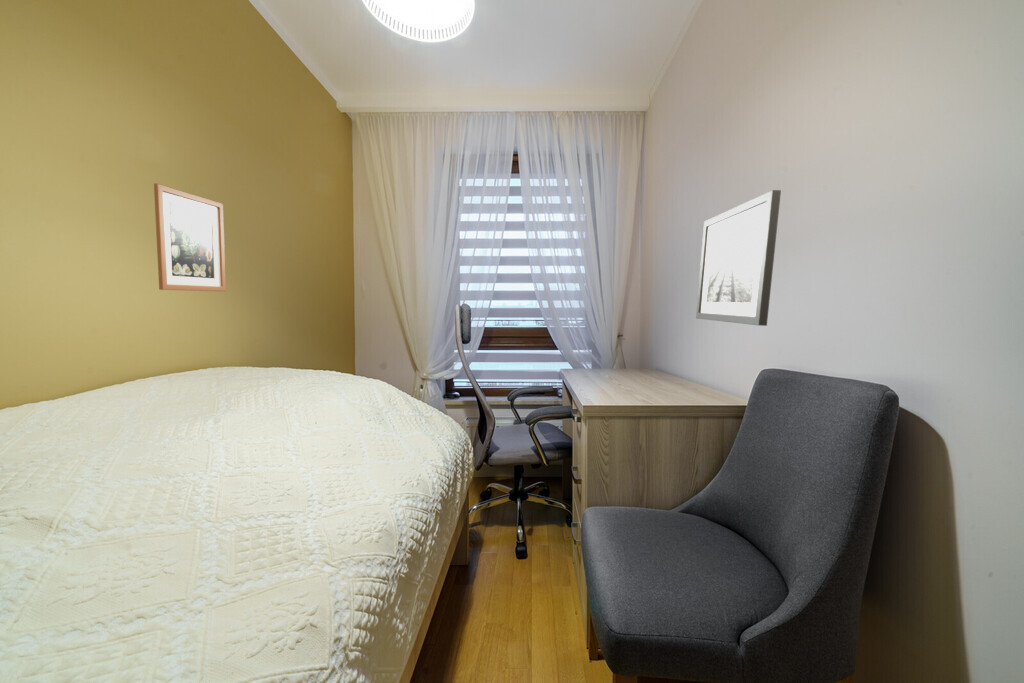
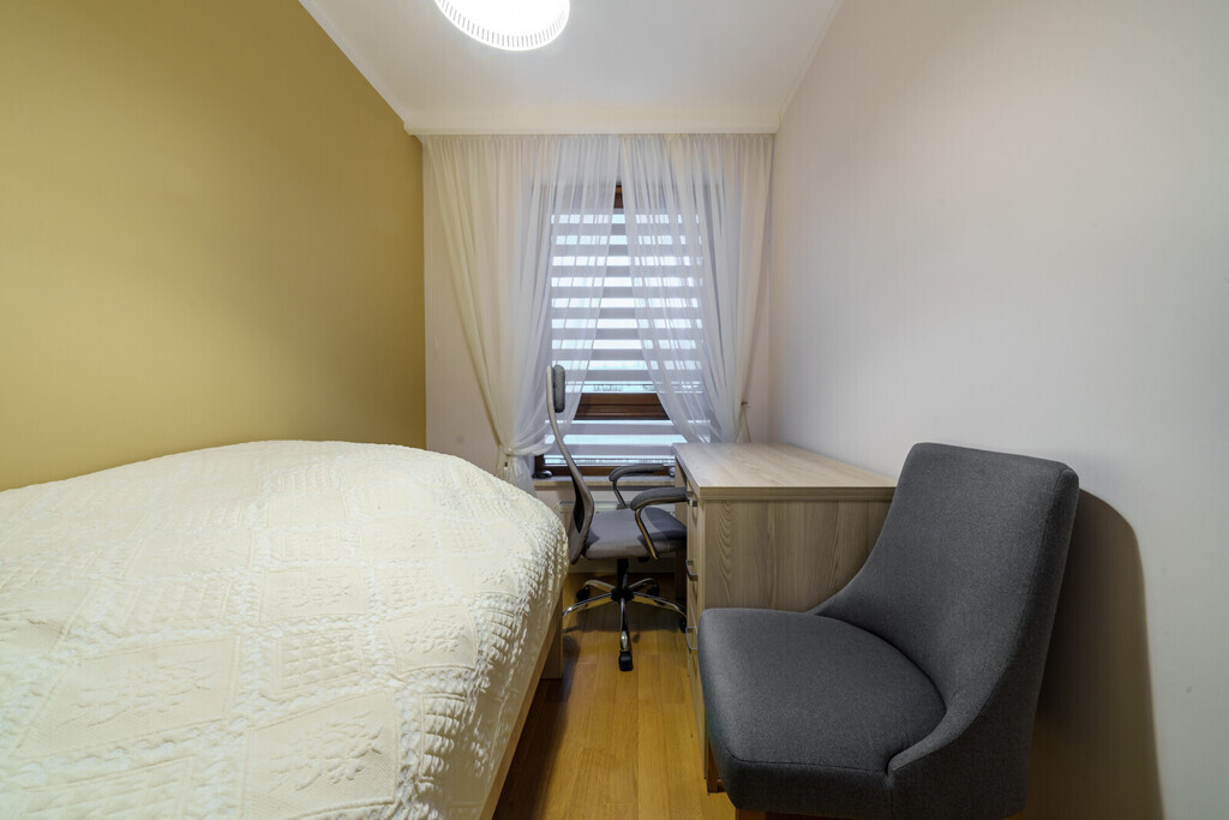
- wall art (730, 265)
- wall art (193, 243)
